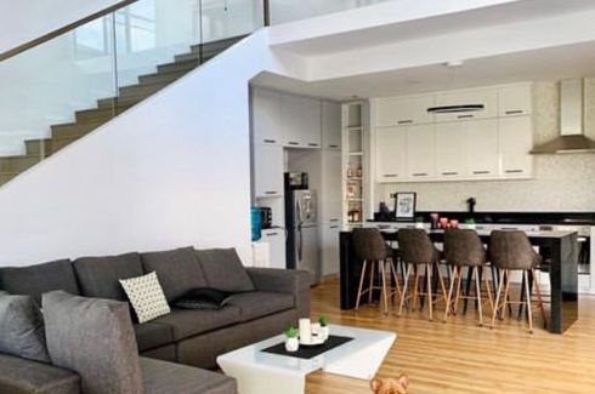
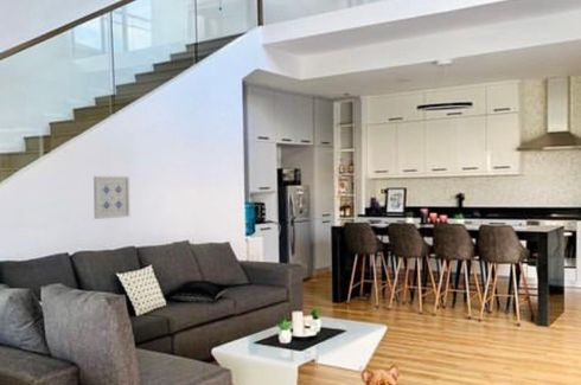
+ wall art (111, 197)
